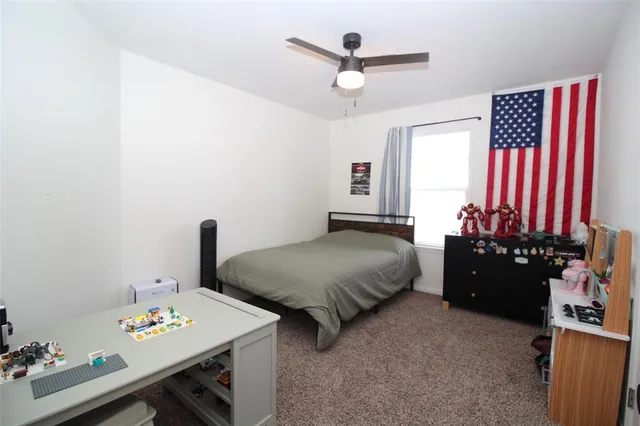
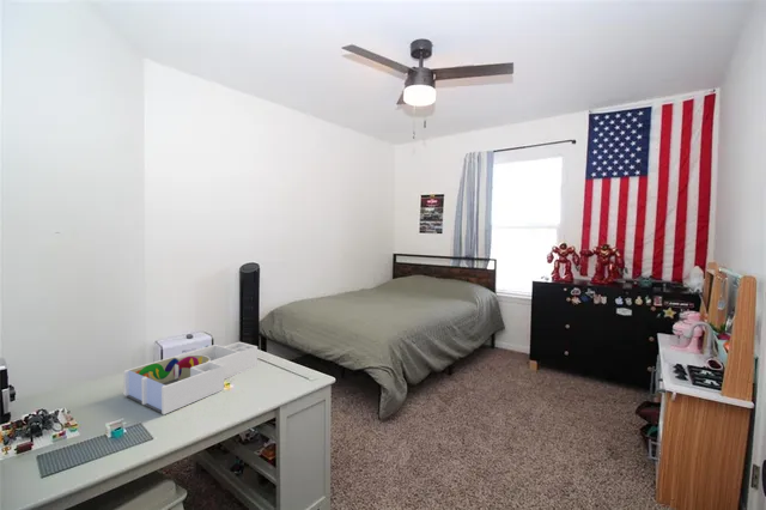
+ desk organizer (203, 370)
